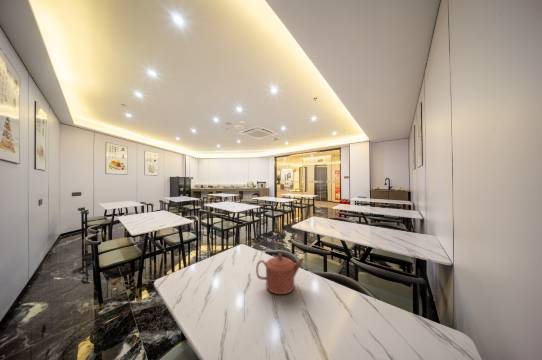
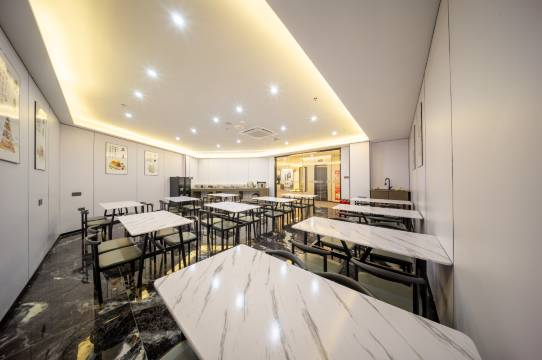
- teapot (280, 269)
